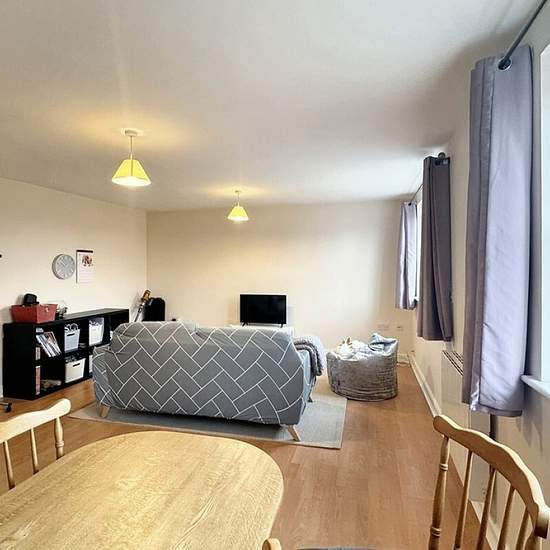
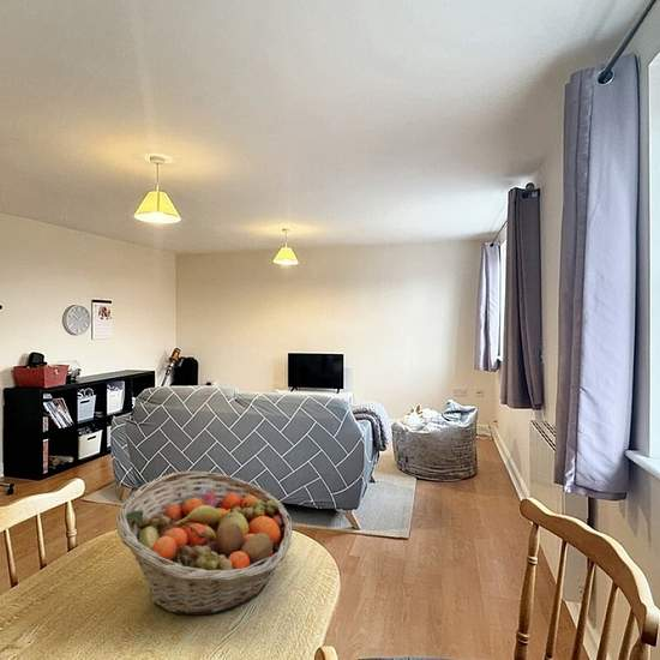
+ fruit basket (211, 530)
